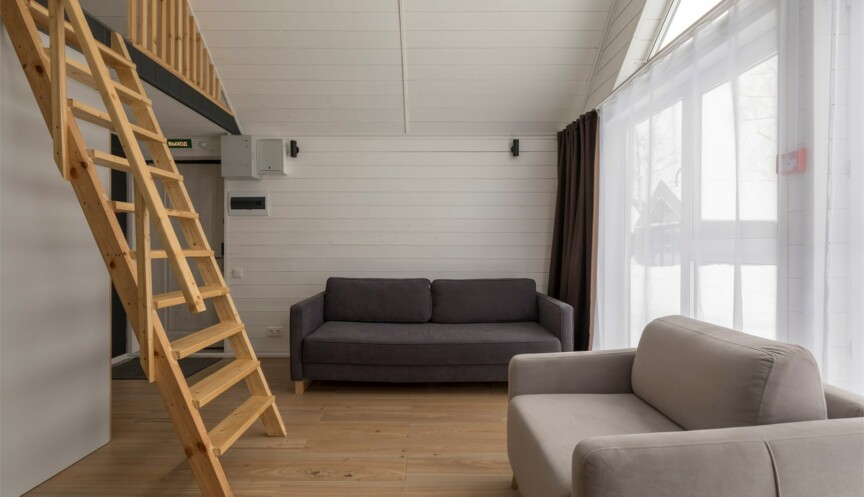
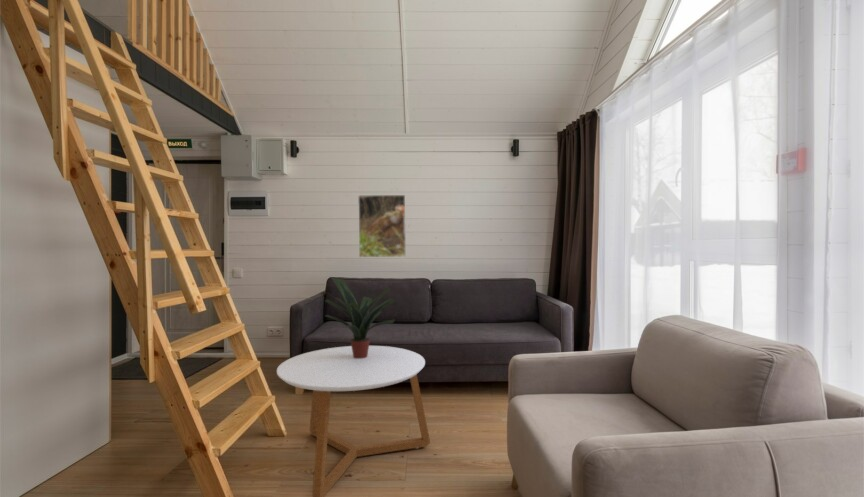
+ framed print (382, 226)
+ coffee table (354, 390)
+ potted plant (358, 317)
